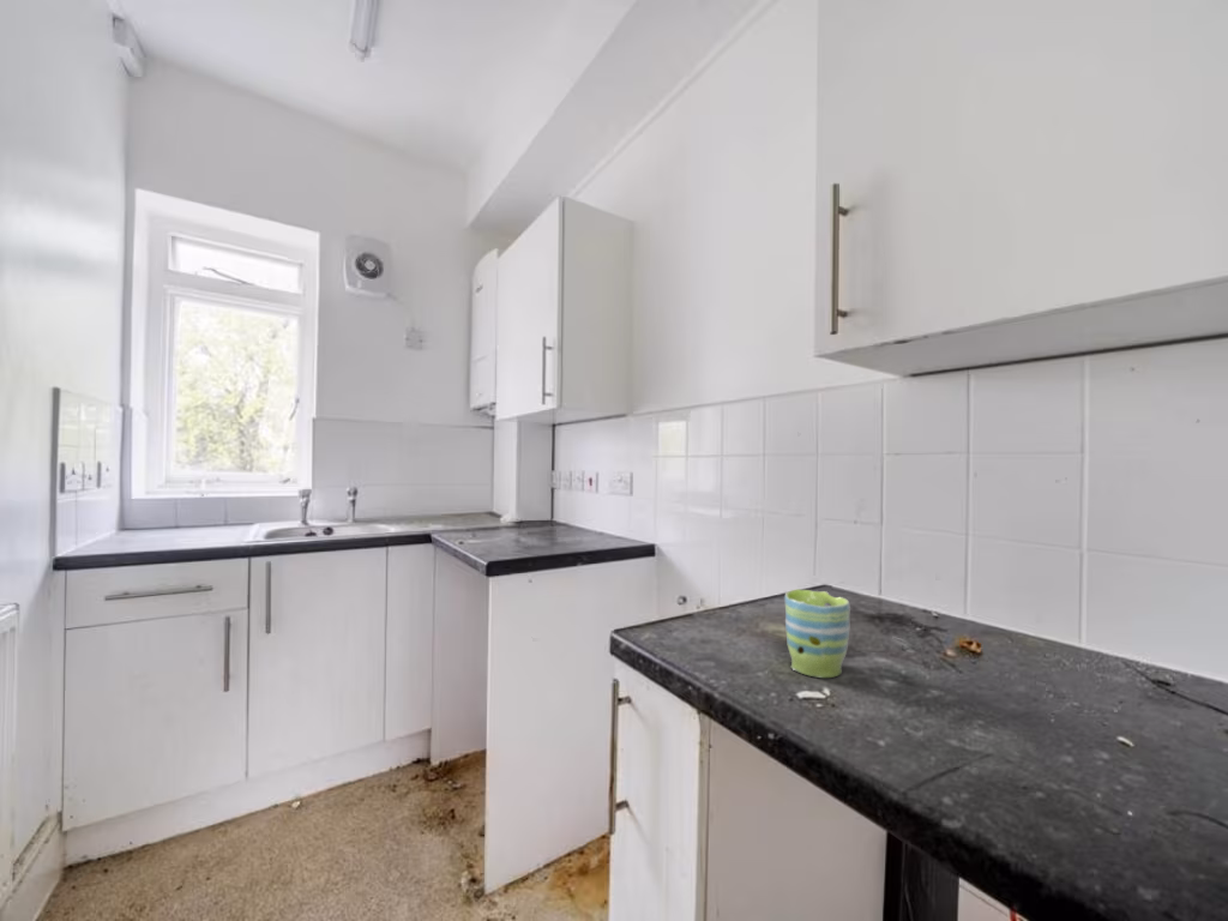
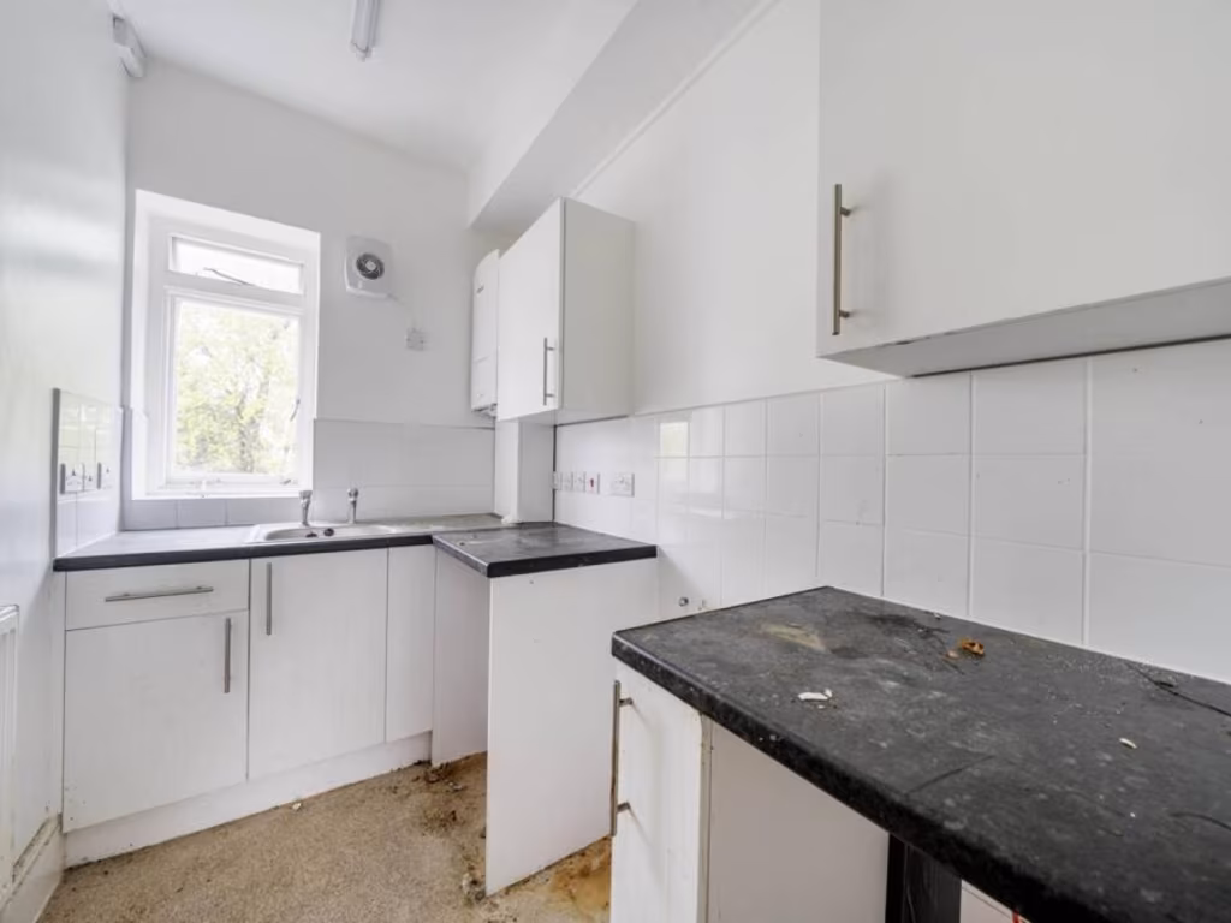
- mug (817, 628)
